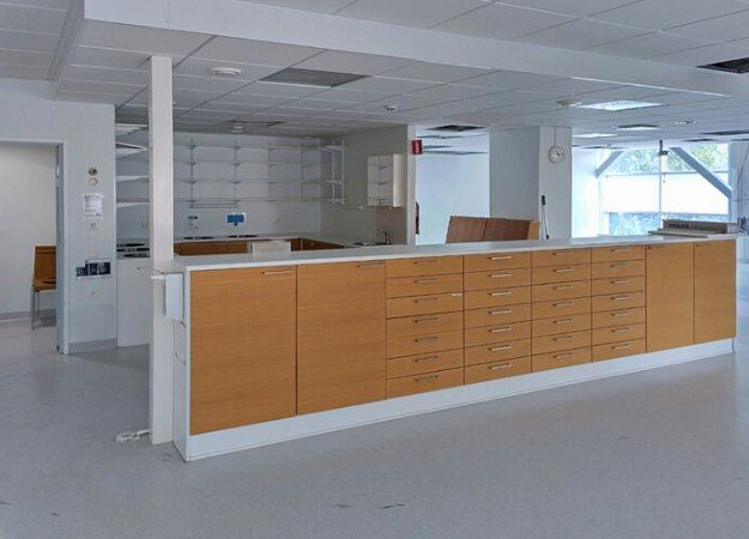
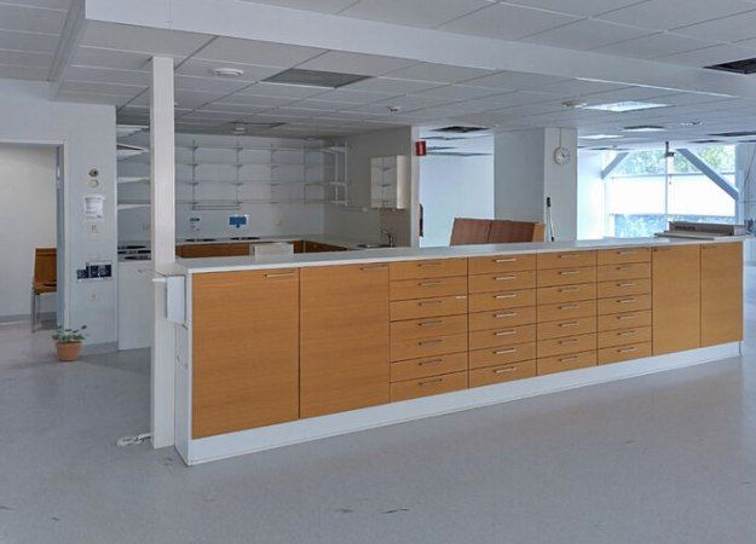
+ potted plant (71, 342)
